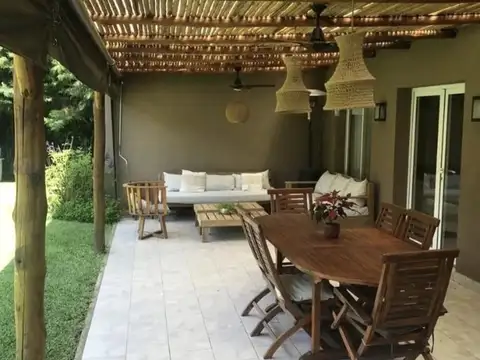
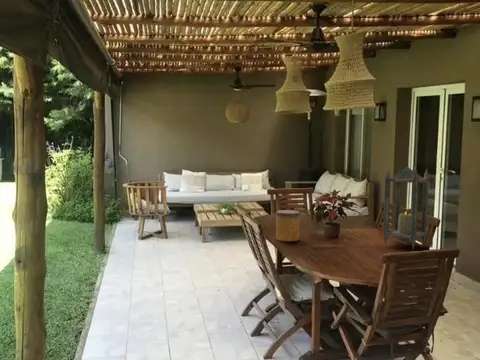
+ lantern (400, 204)
+ jar (287, 225)
